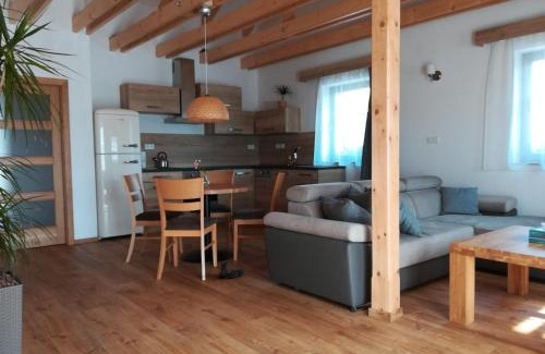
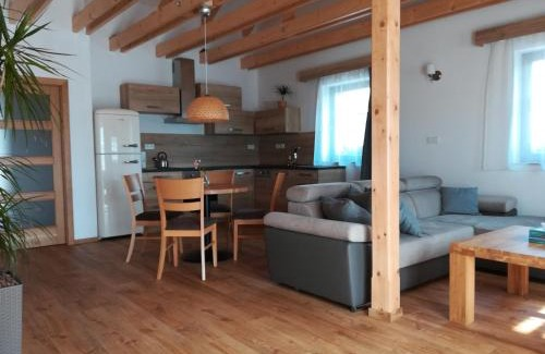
- boots (231, 269)
